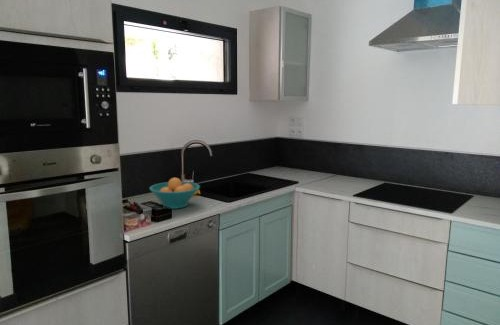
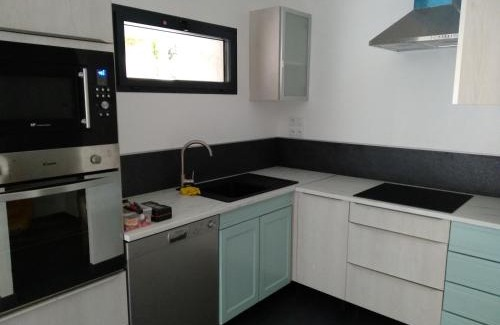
- fruit bowl (175, 191)
